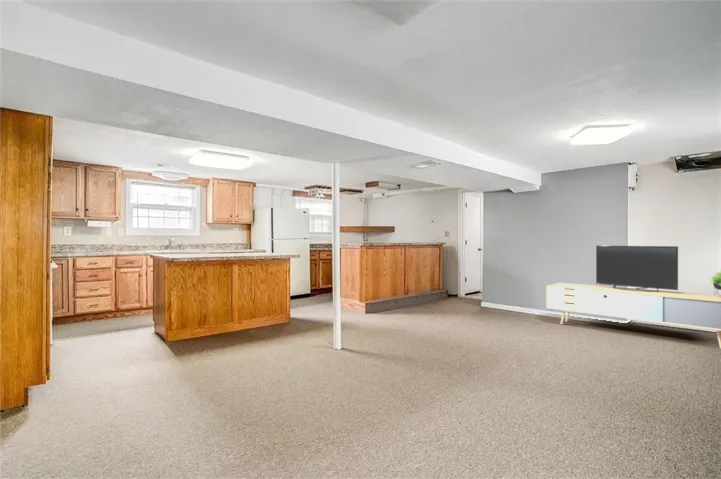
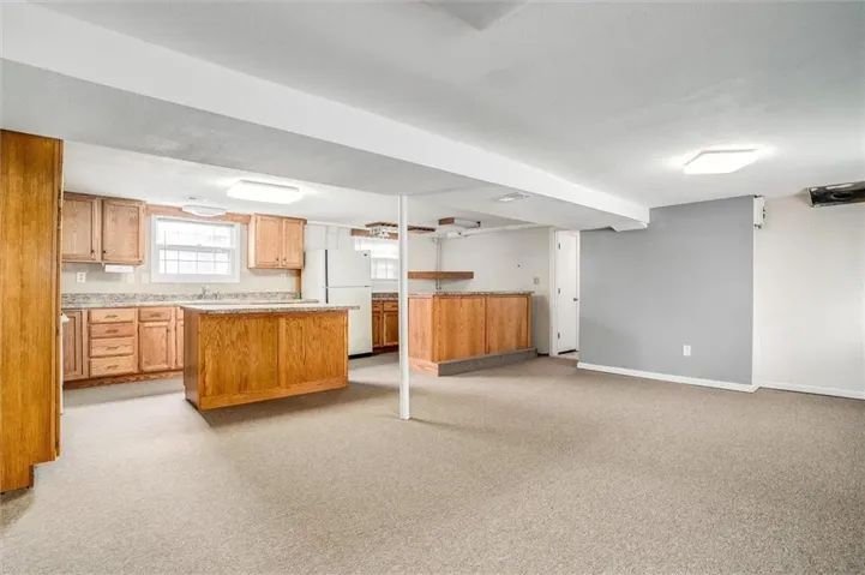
- media console (633, 289)
